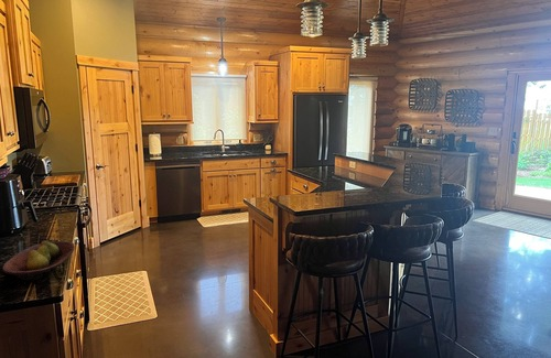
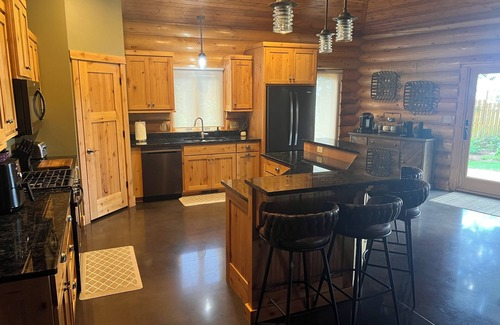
- fruit bowl (41, 257)
